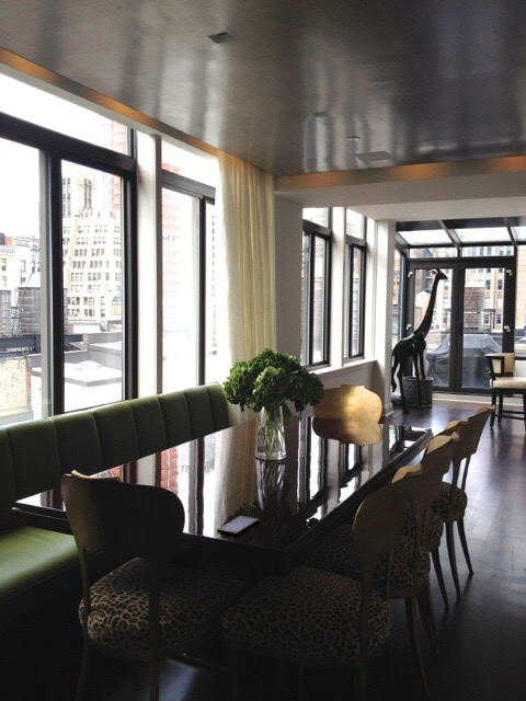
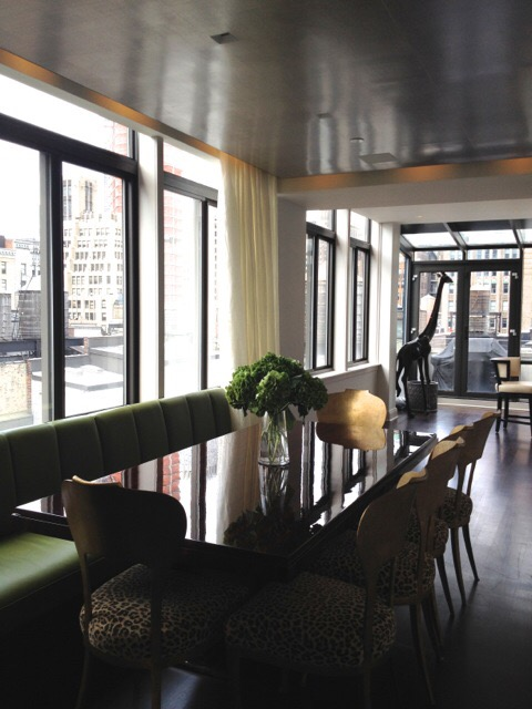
- smartphone (238, 525)
